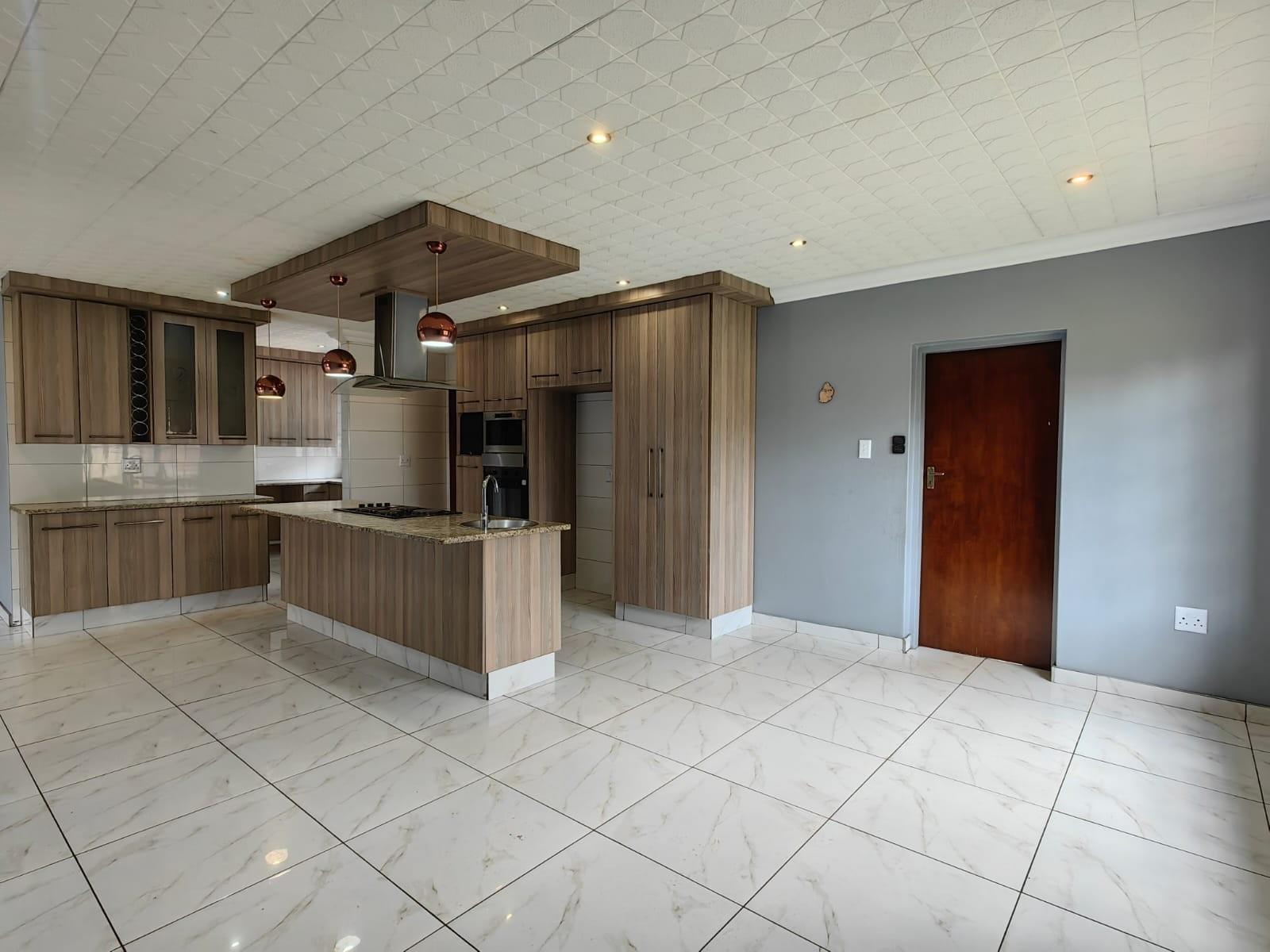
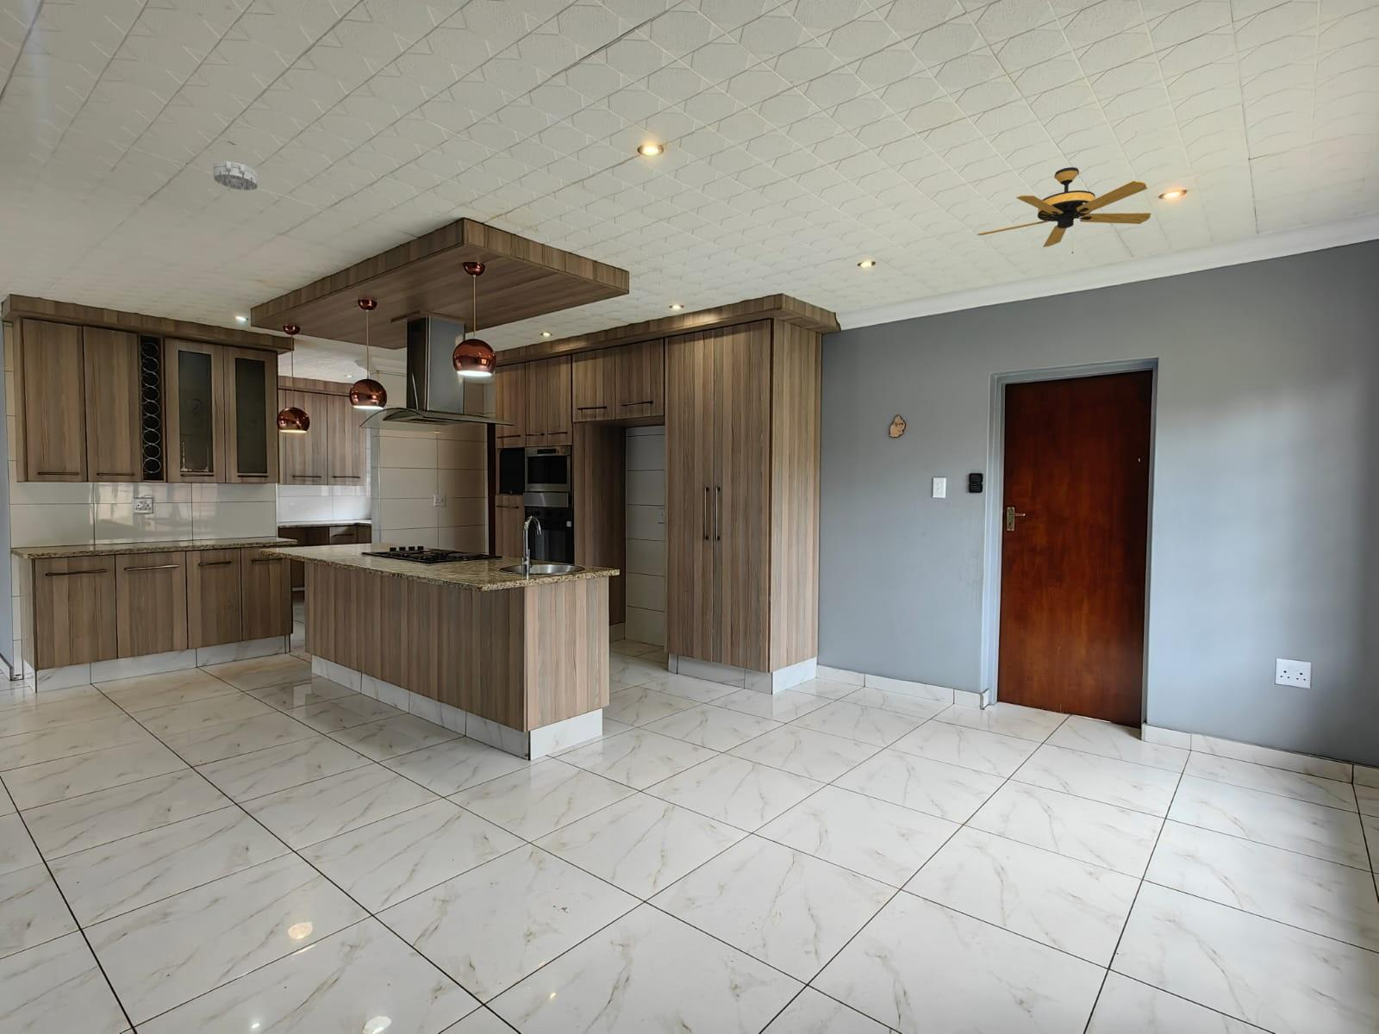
+ ceiling fan (1061, 215)
+ smoke detector (236, 175)
